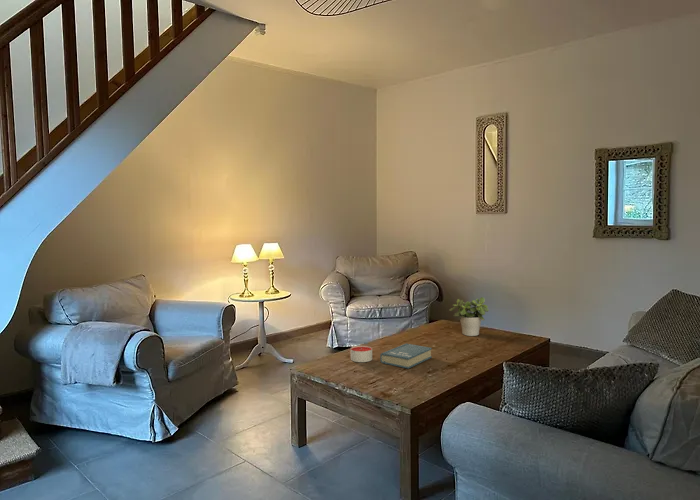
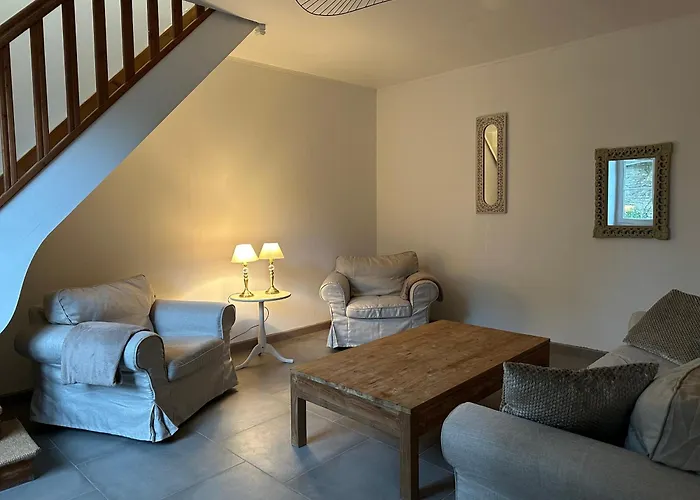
- book (406, 355)
- candle (361, 353)
- potted plant (470, 316)
